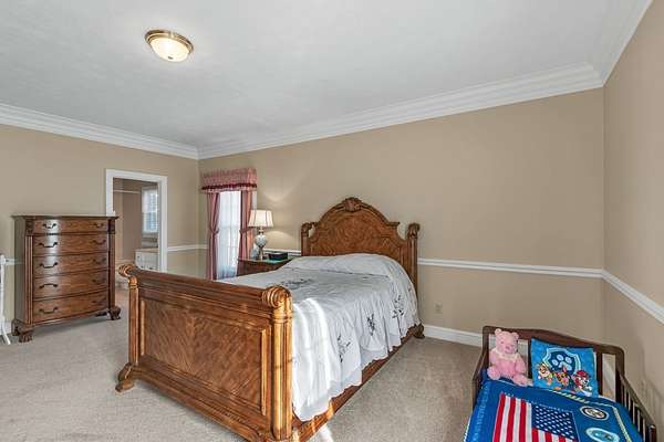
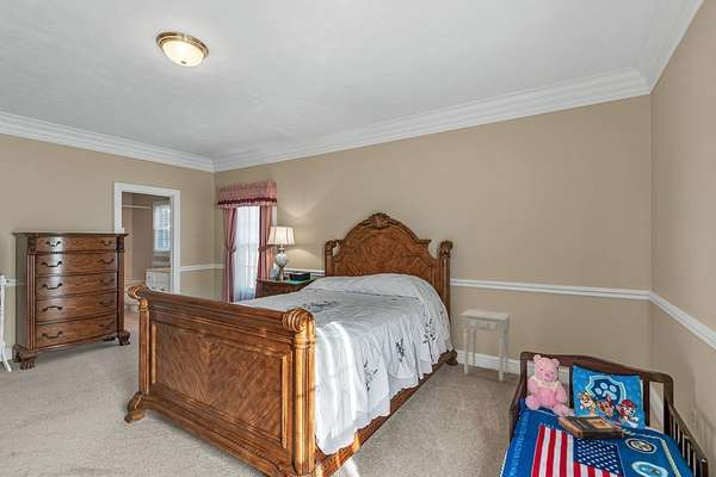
+ book (588, 425)
+ nightstand (474, 343)
